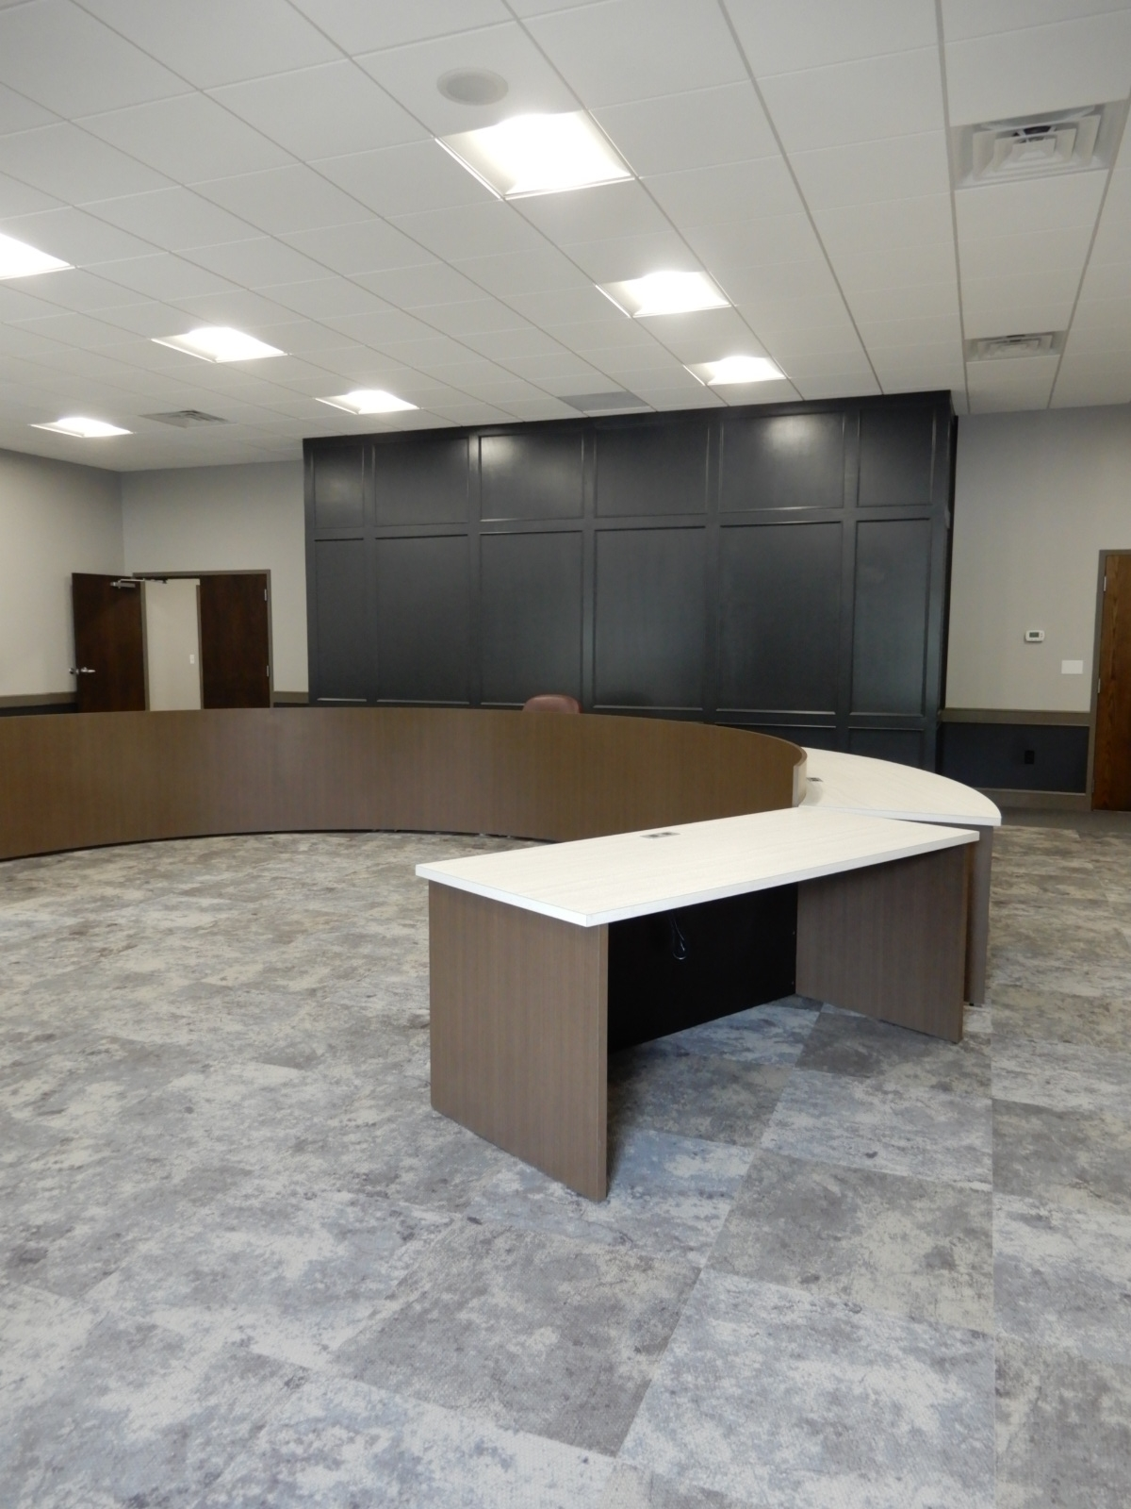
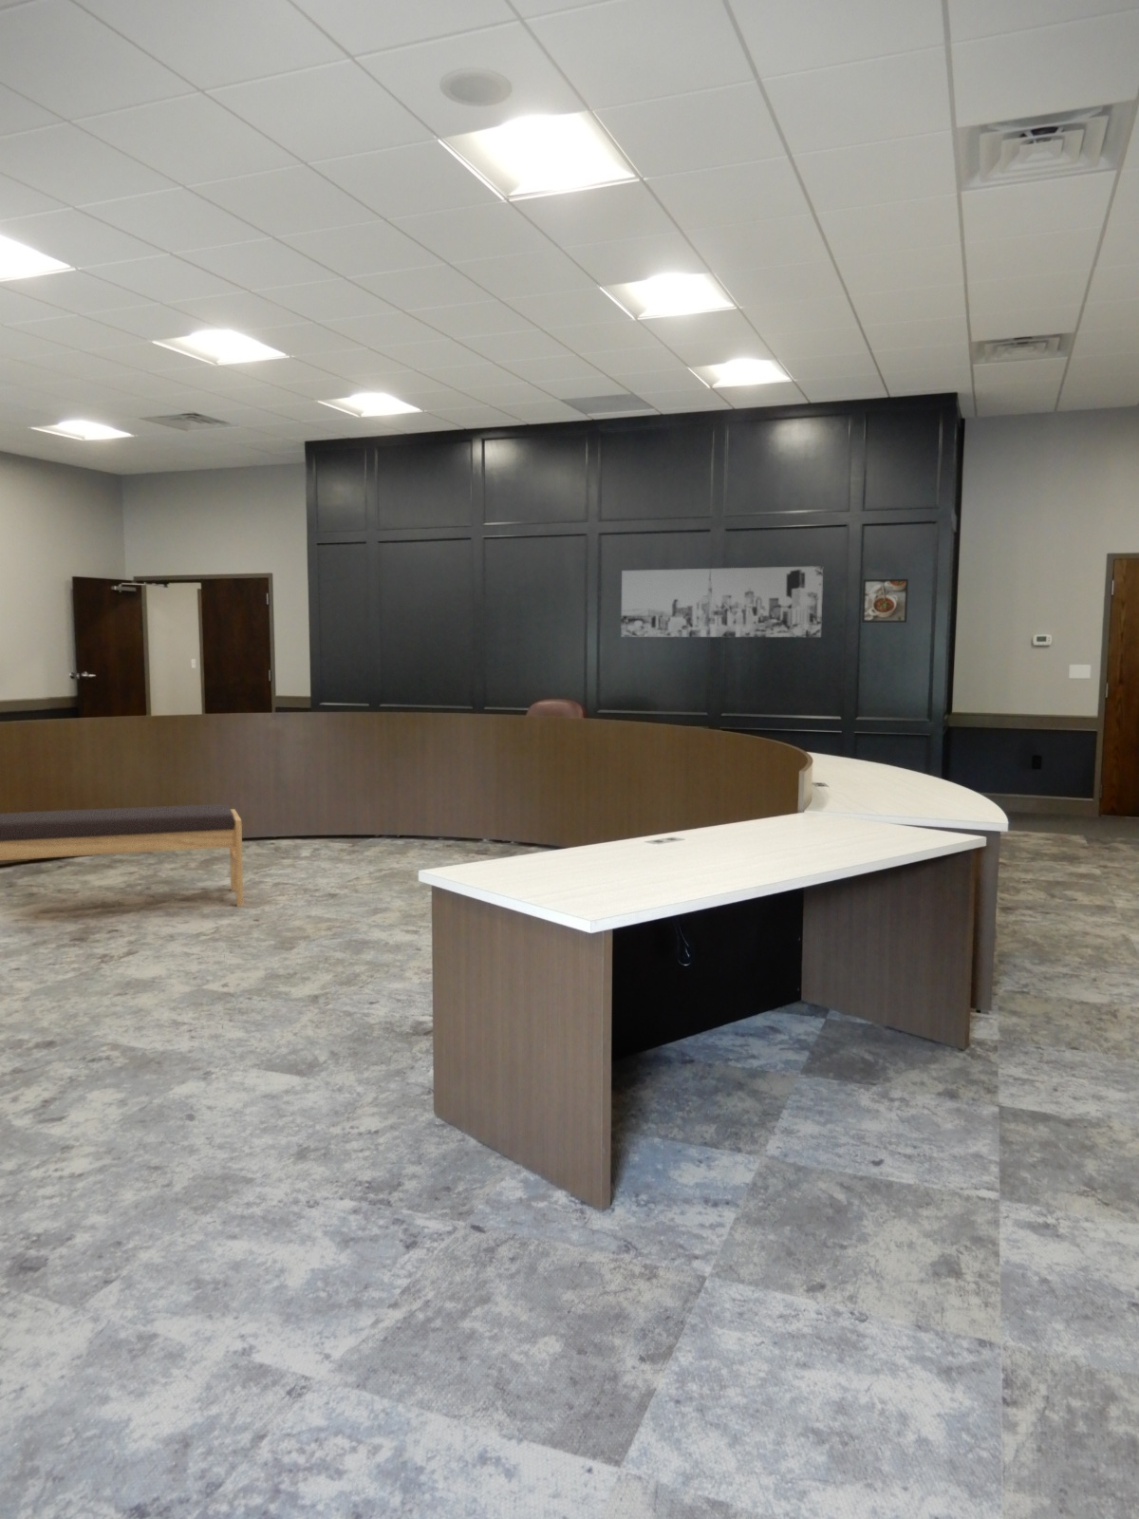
+ bench (111, 854)
+ wall art (719, 603)
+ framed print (884, 600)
